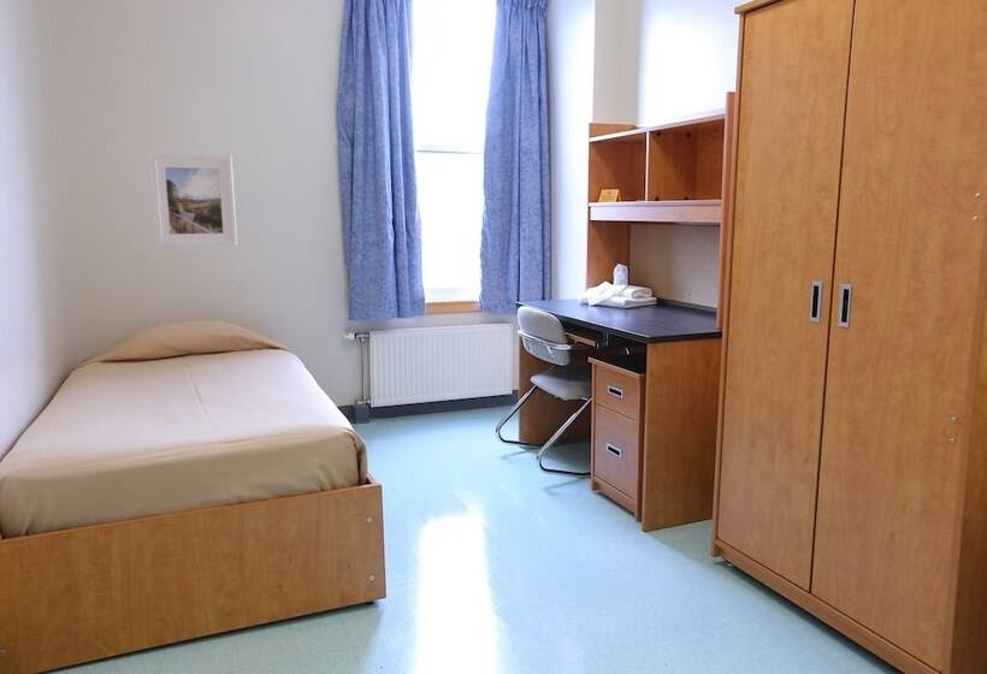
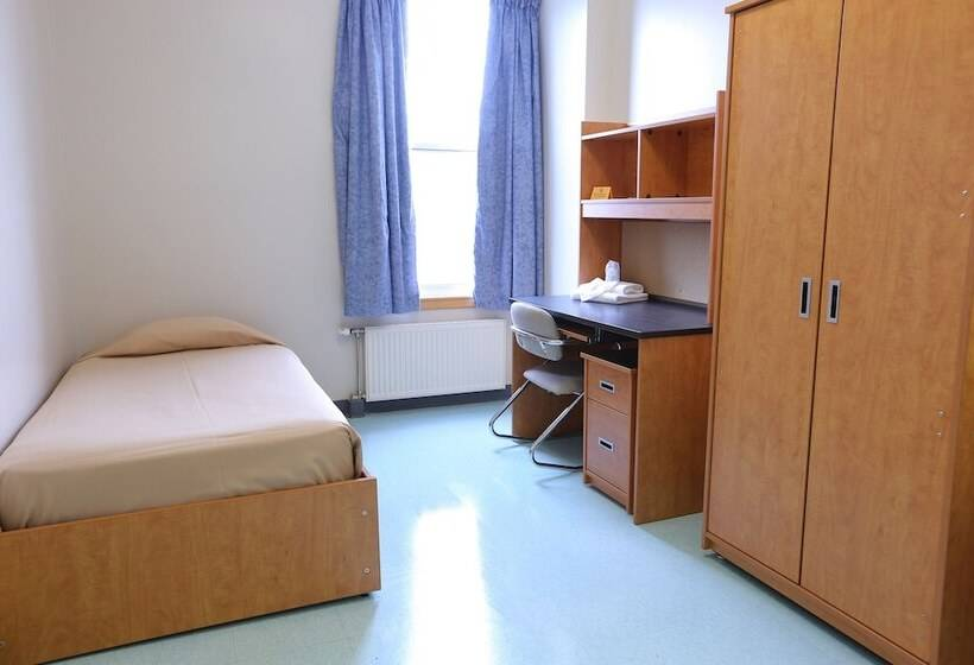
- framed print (194, 201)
